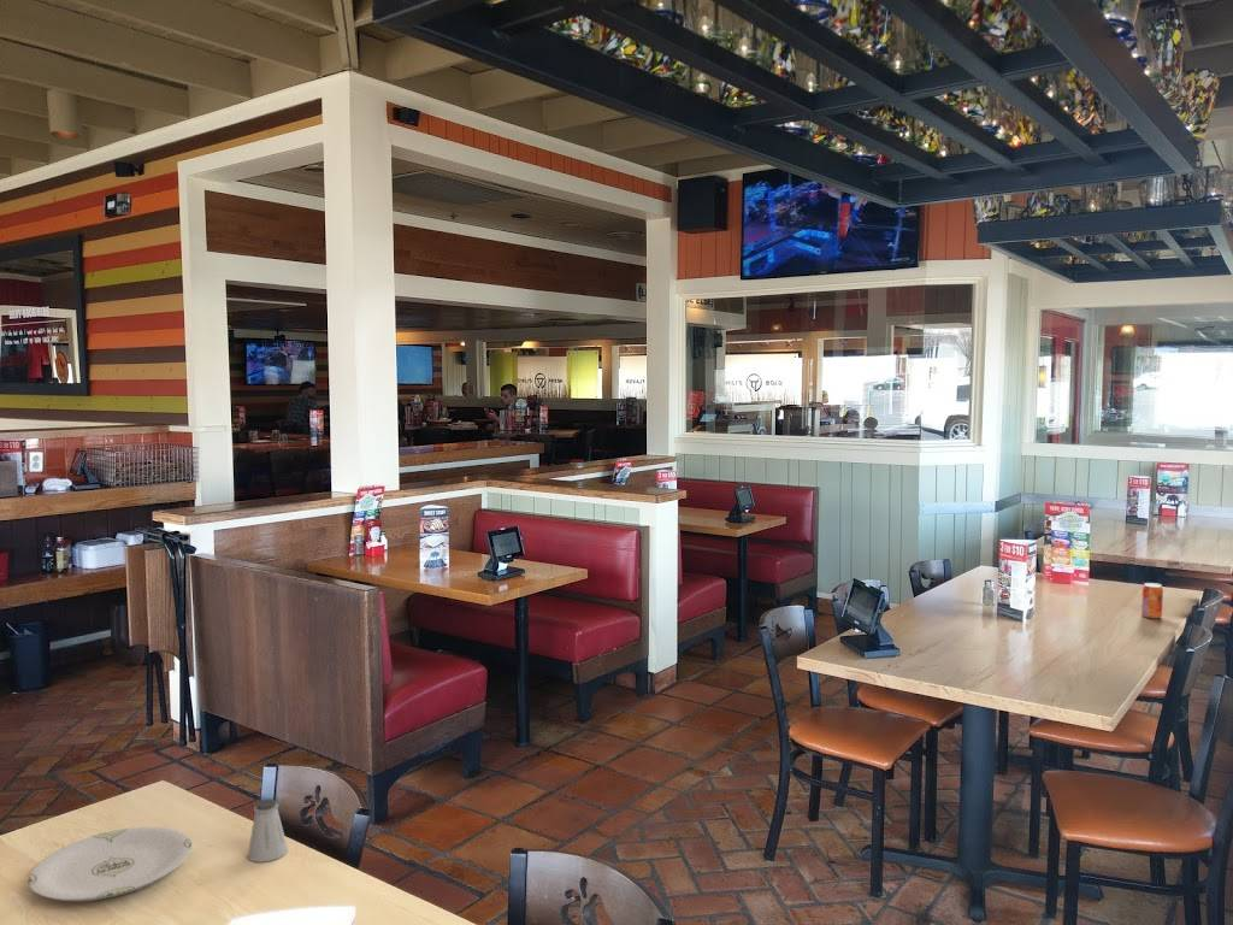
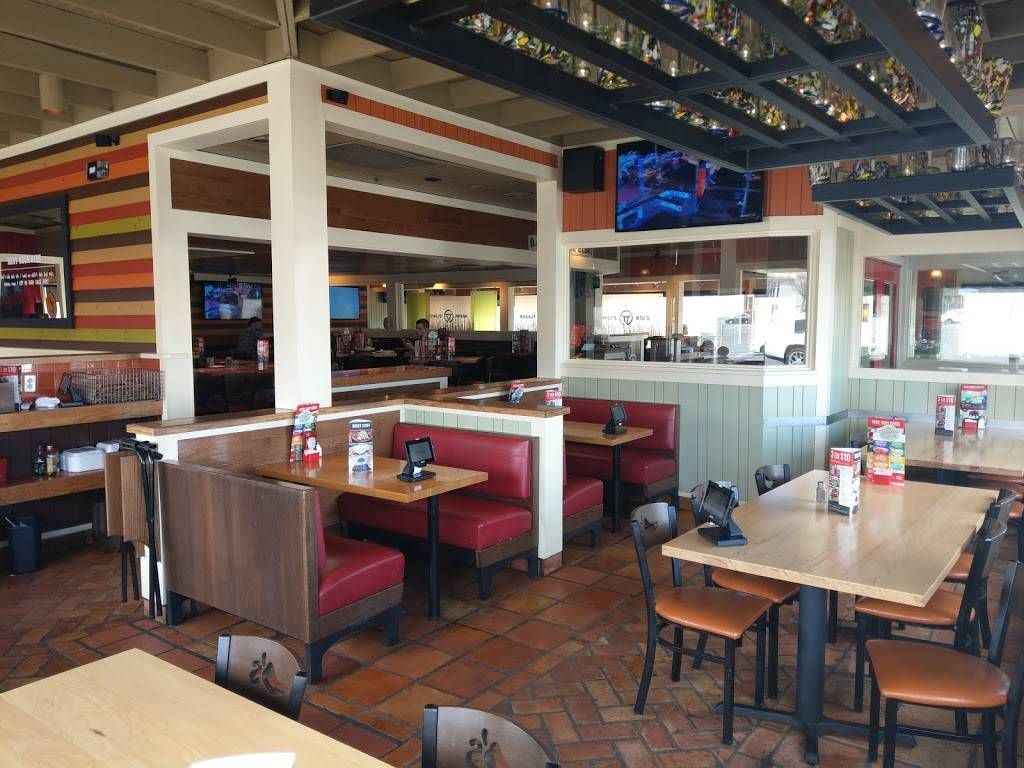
- plate (113, 865)
- beverage can (1151, 600)
- saltshaker (266, 827)
